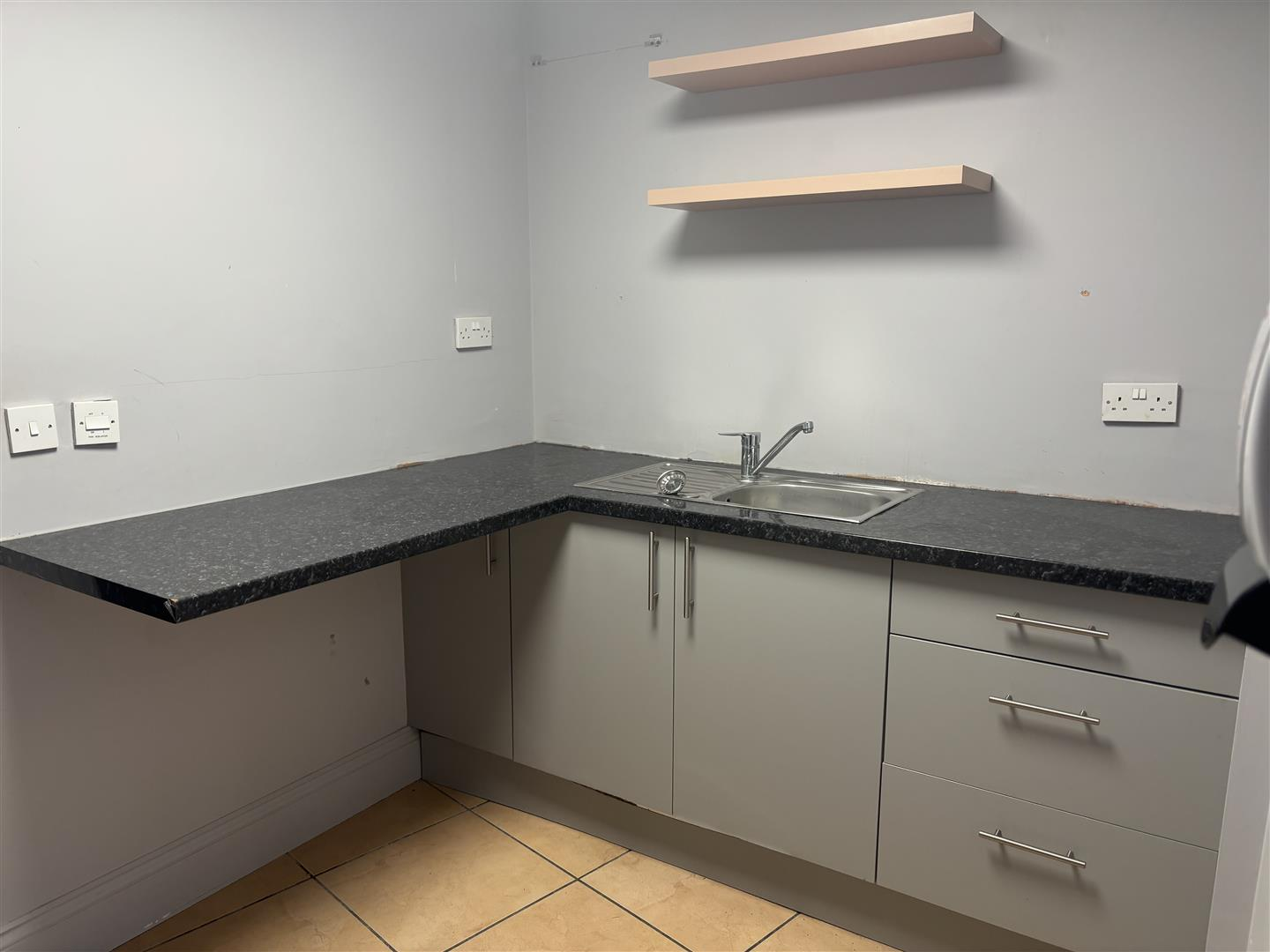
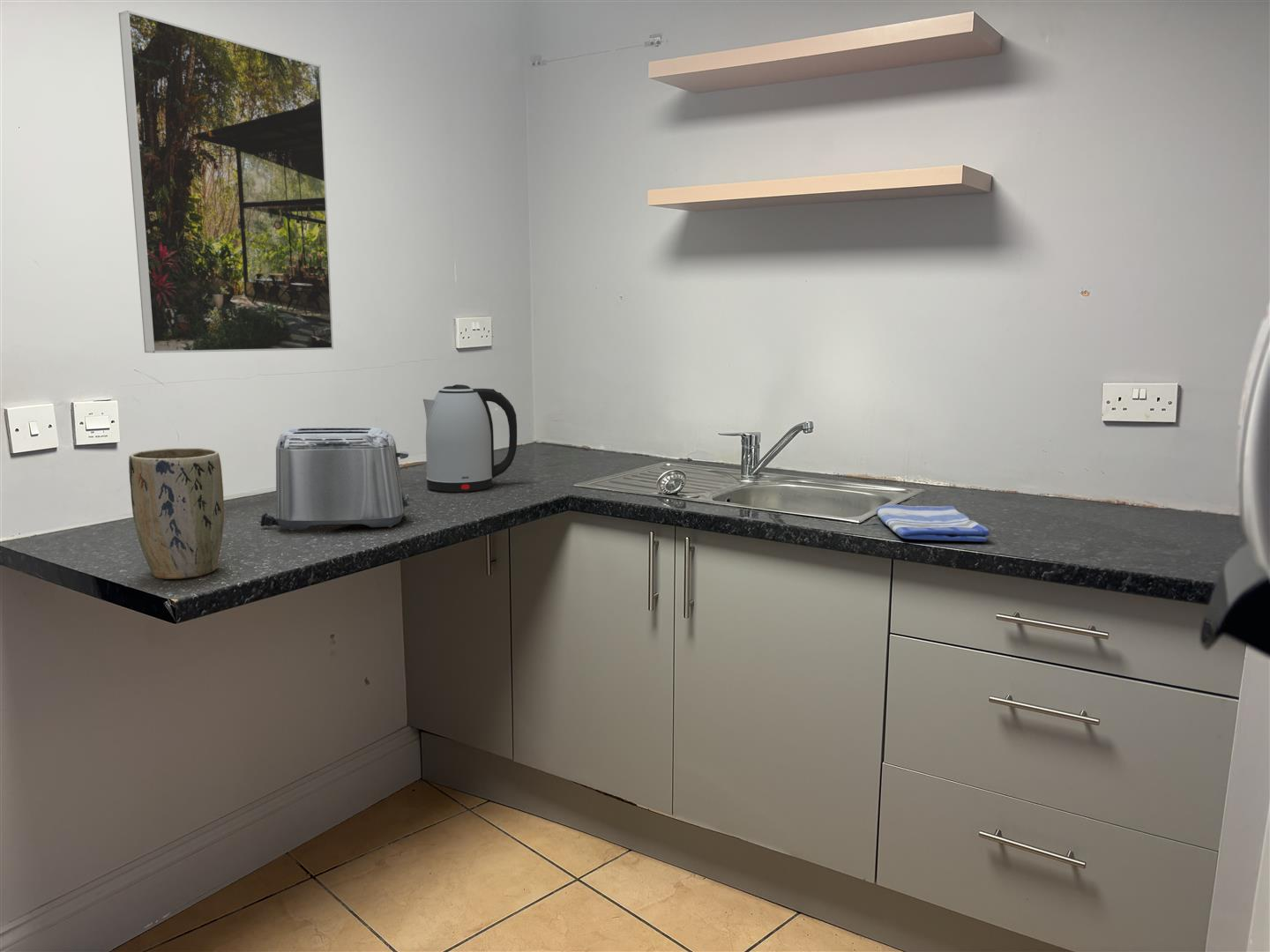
+ plant pot (179, 512)
+ dish towel (930, 521)
+ toaster (334, 476)
+ kettle (471, 435)
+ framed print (238, 200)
